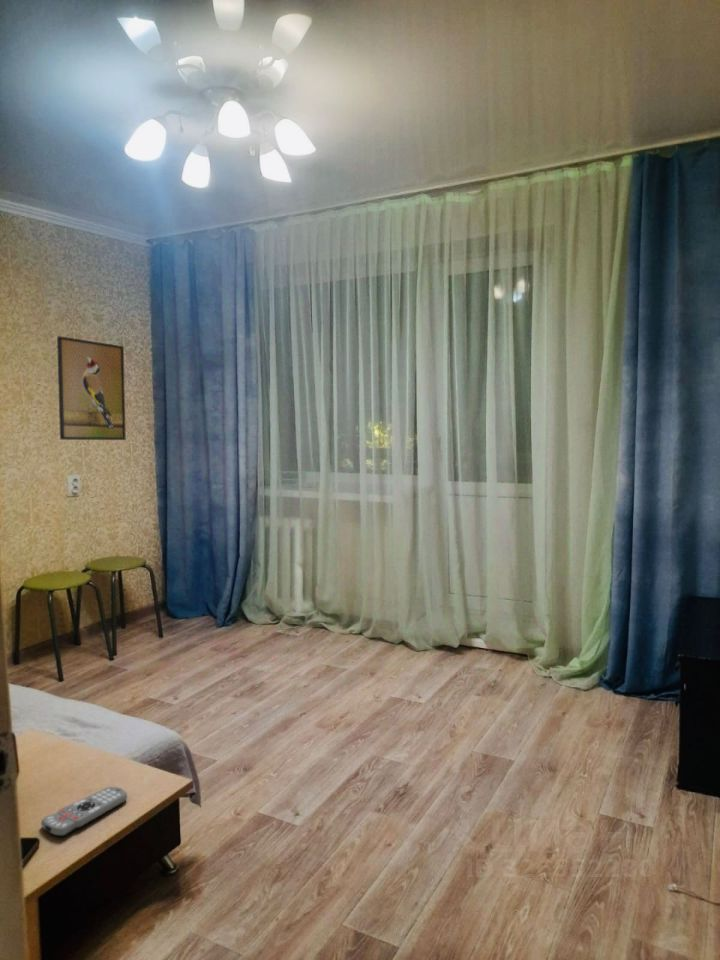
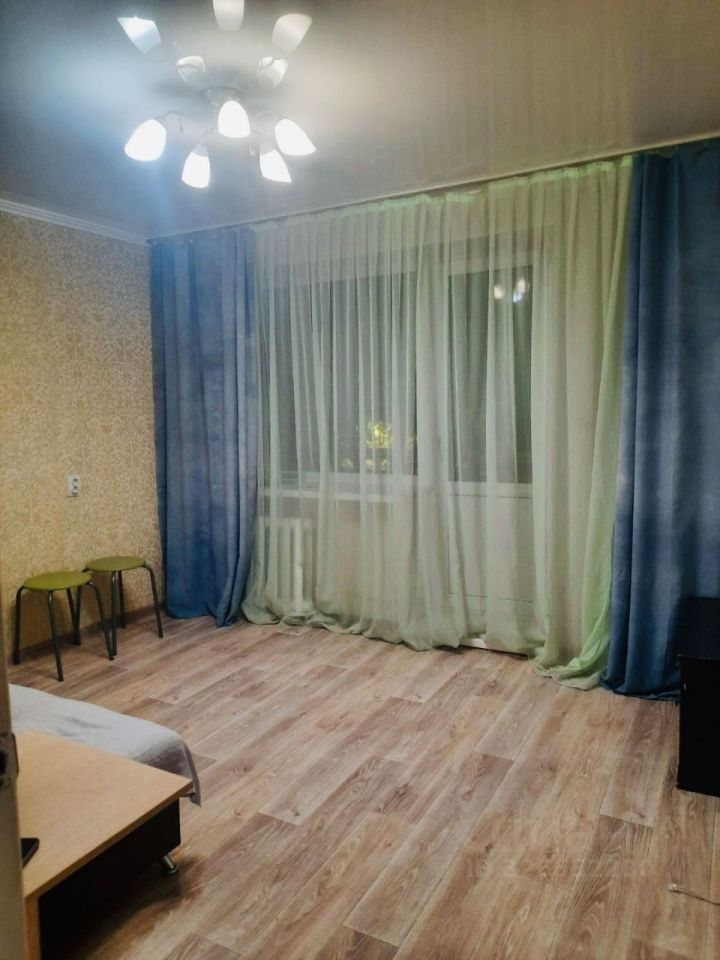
- remote control (87, 809)
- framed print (93, 390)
